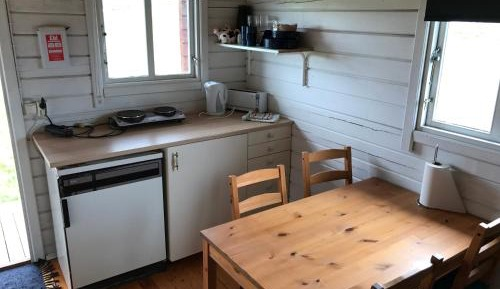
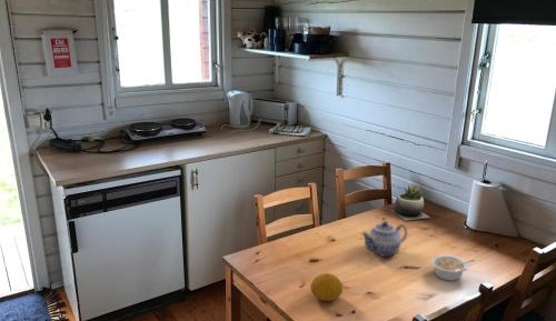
+ fruit (326, 287)
+ succulent plant (410, 199)
+ teapot (384, 237)
+ legume (449, 267)
